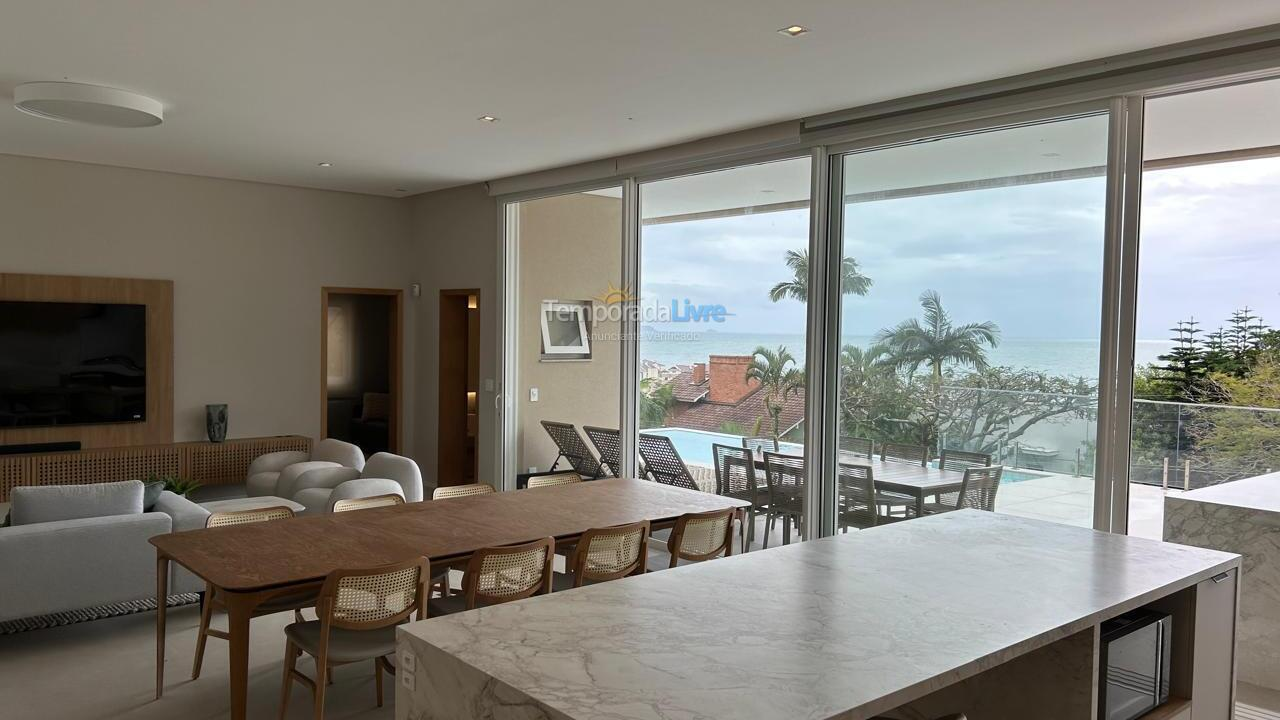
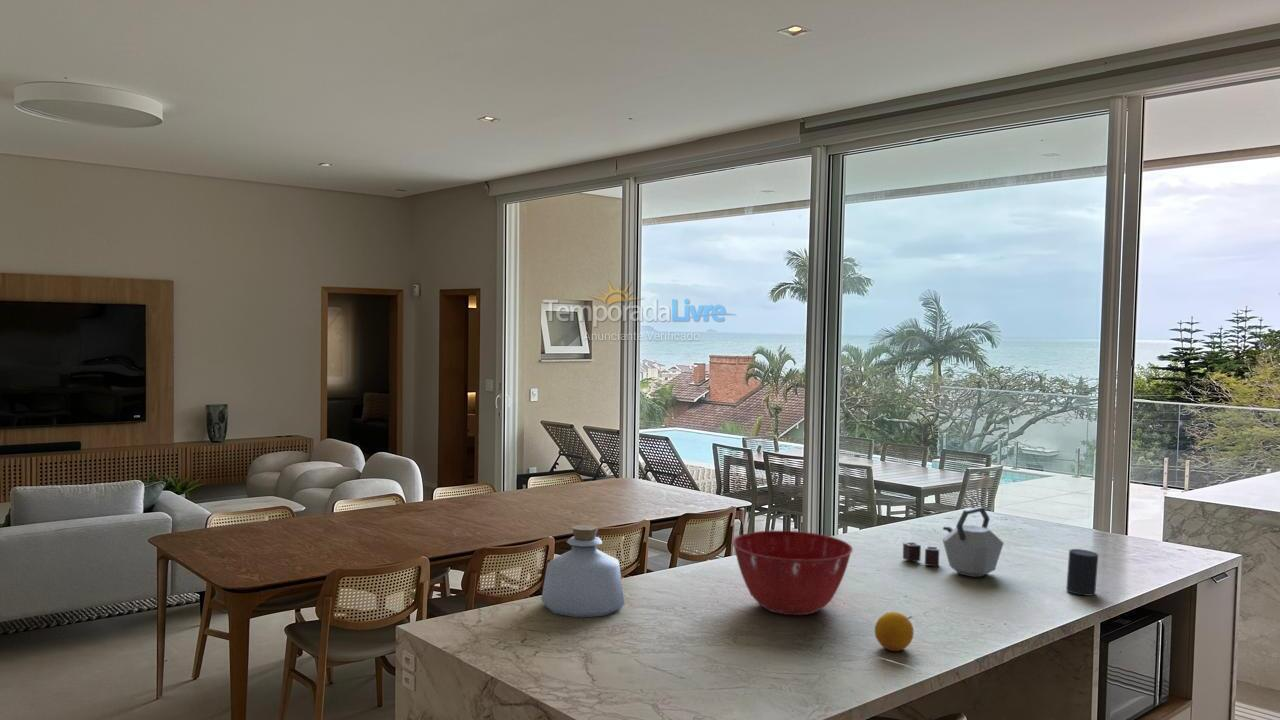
+ mixing bowl (791, 575)
+ cup (1082, 572)
+ kettle (948, 536)
+ bottle (584, 566)
+ fruit (894, 631)
